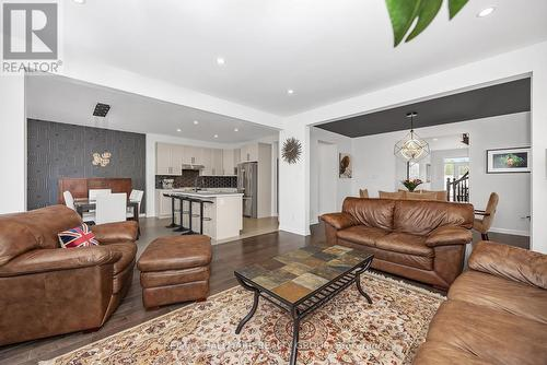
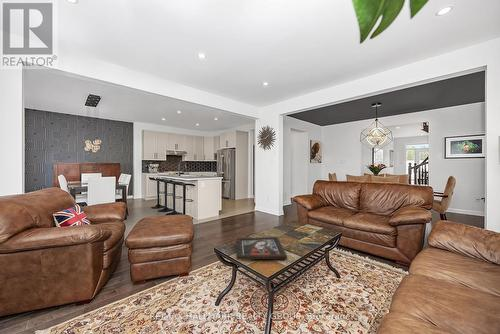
+ religious icon (259, 246)
